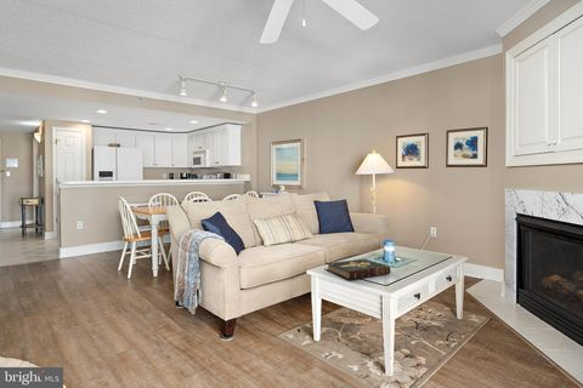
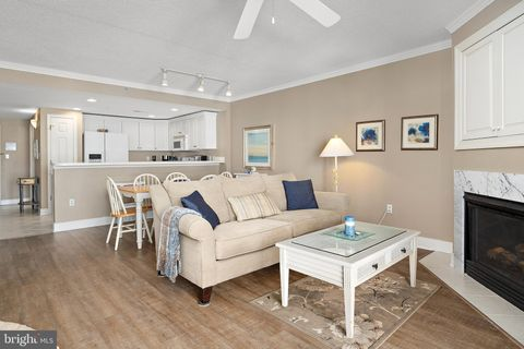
- book (357, 268)
